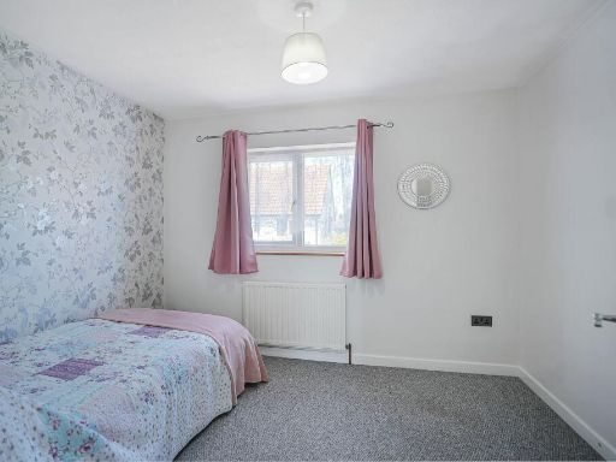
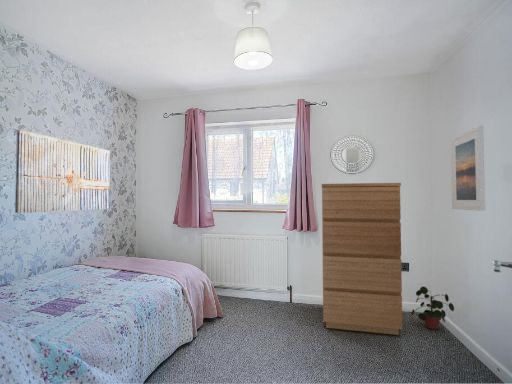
+ wall art (70, 176)
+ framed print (465, 171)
+ dresser (357, 251)
+ potted plant (431, 307)
